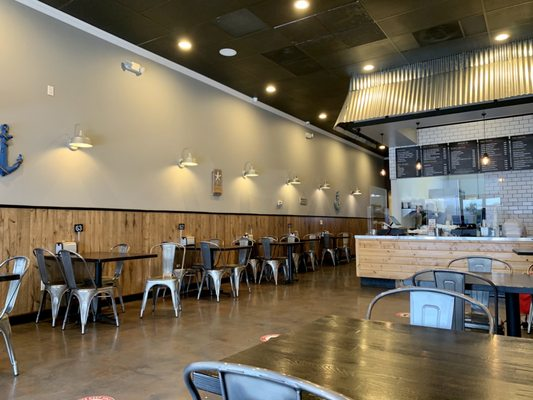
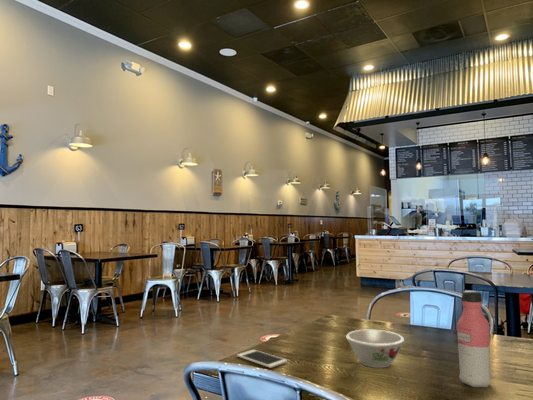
+ cell phone (261, 358)
+ bowl (375, 349)
+ water bottle (473, 336)
